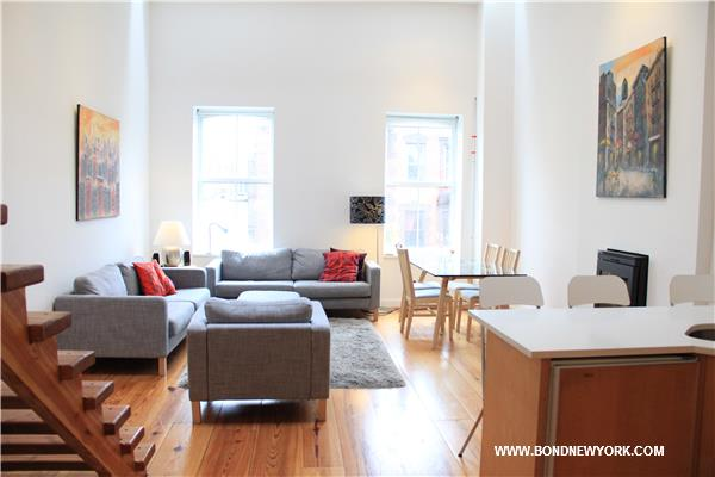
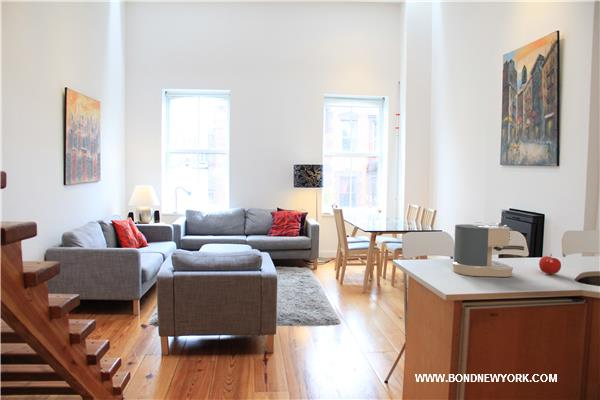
+ fruit (549, 263)
+ coffee maker (489, 247)
